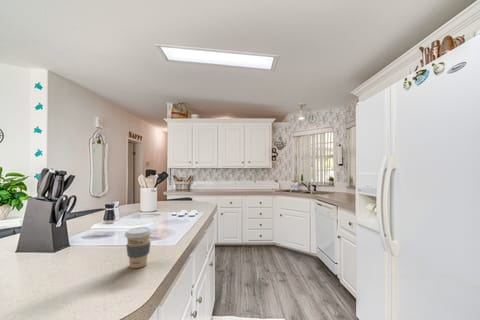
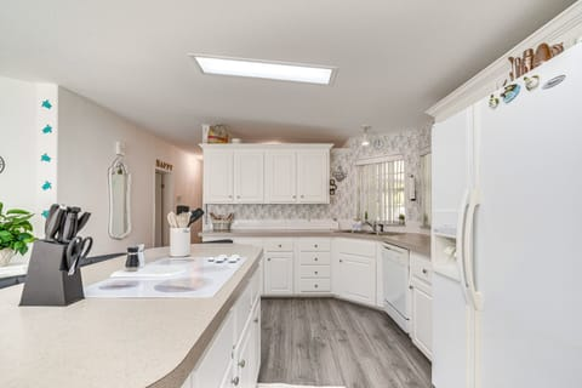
- coffee cup (138, 247)
